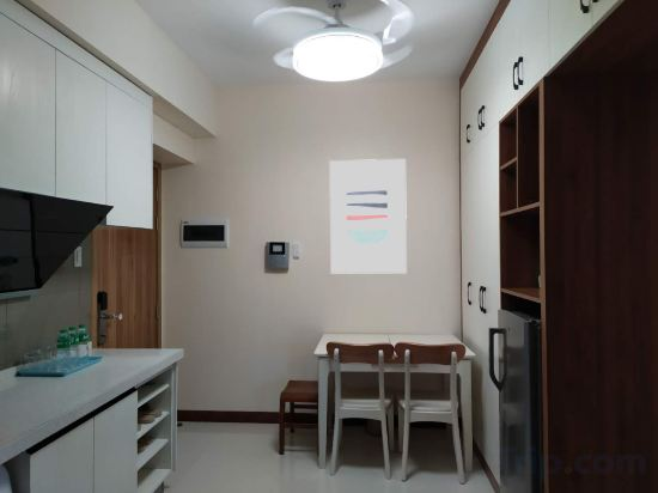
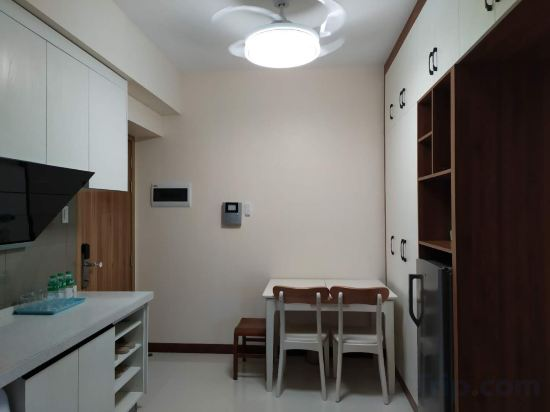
- wall art (367, 217)
